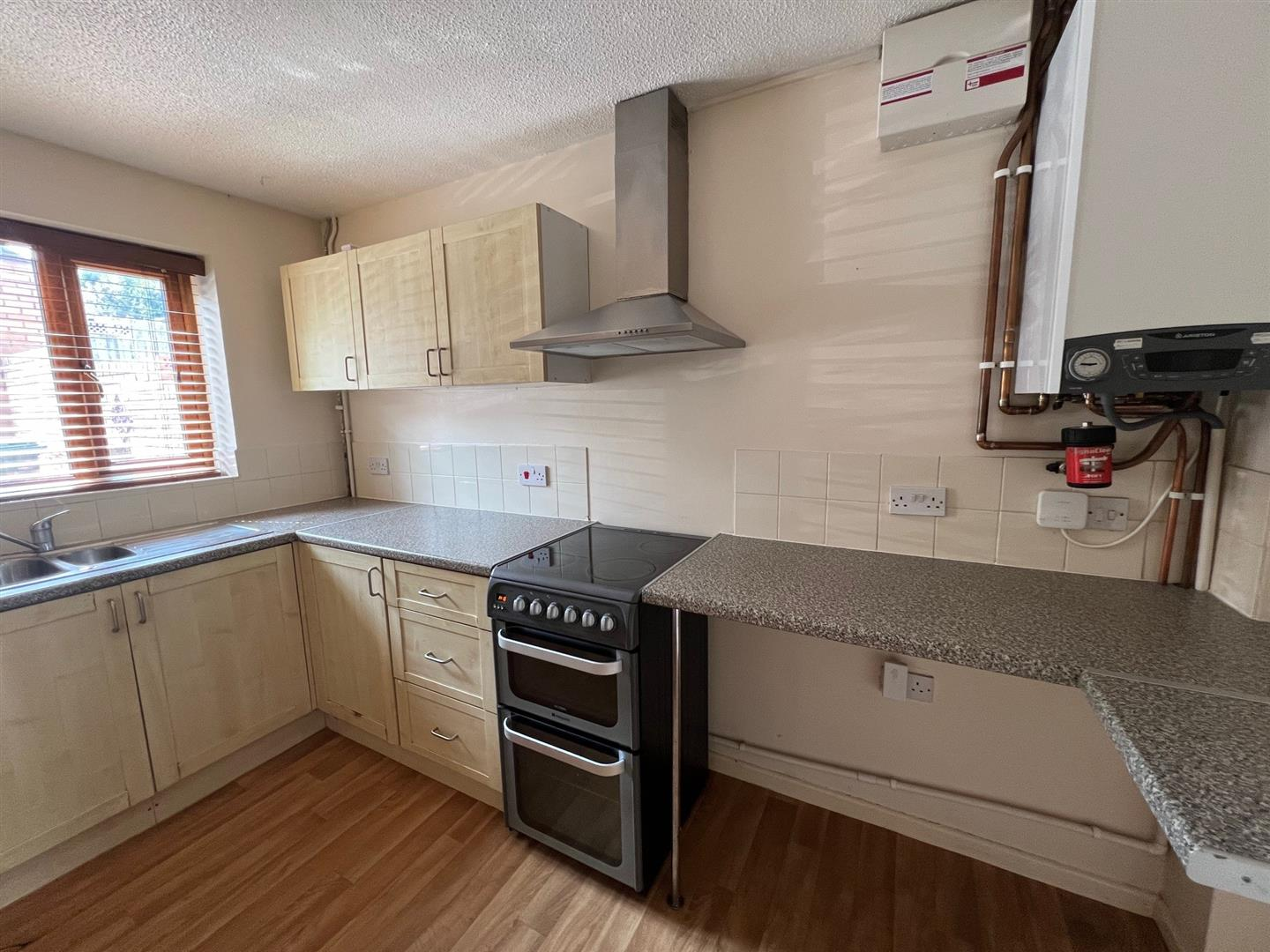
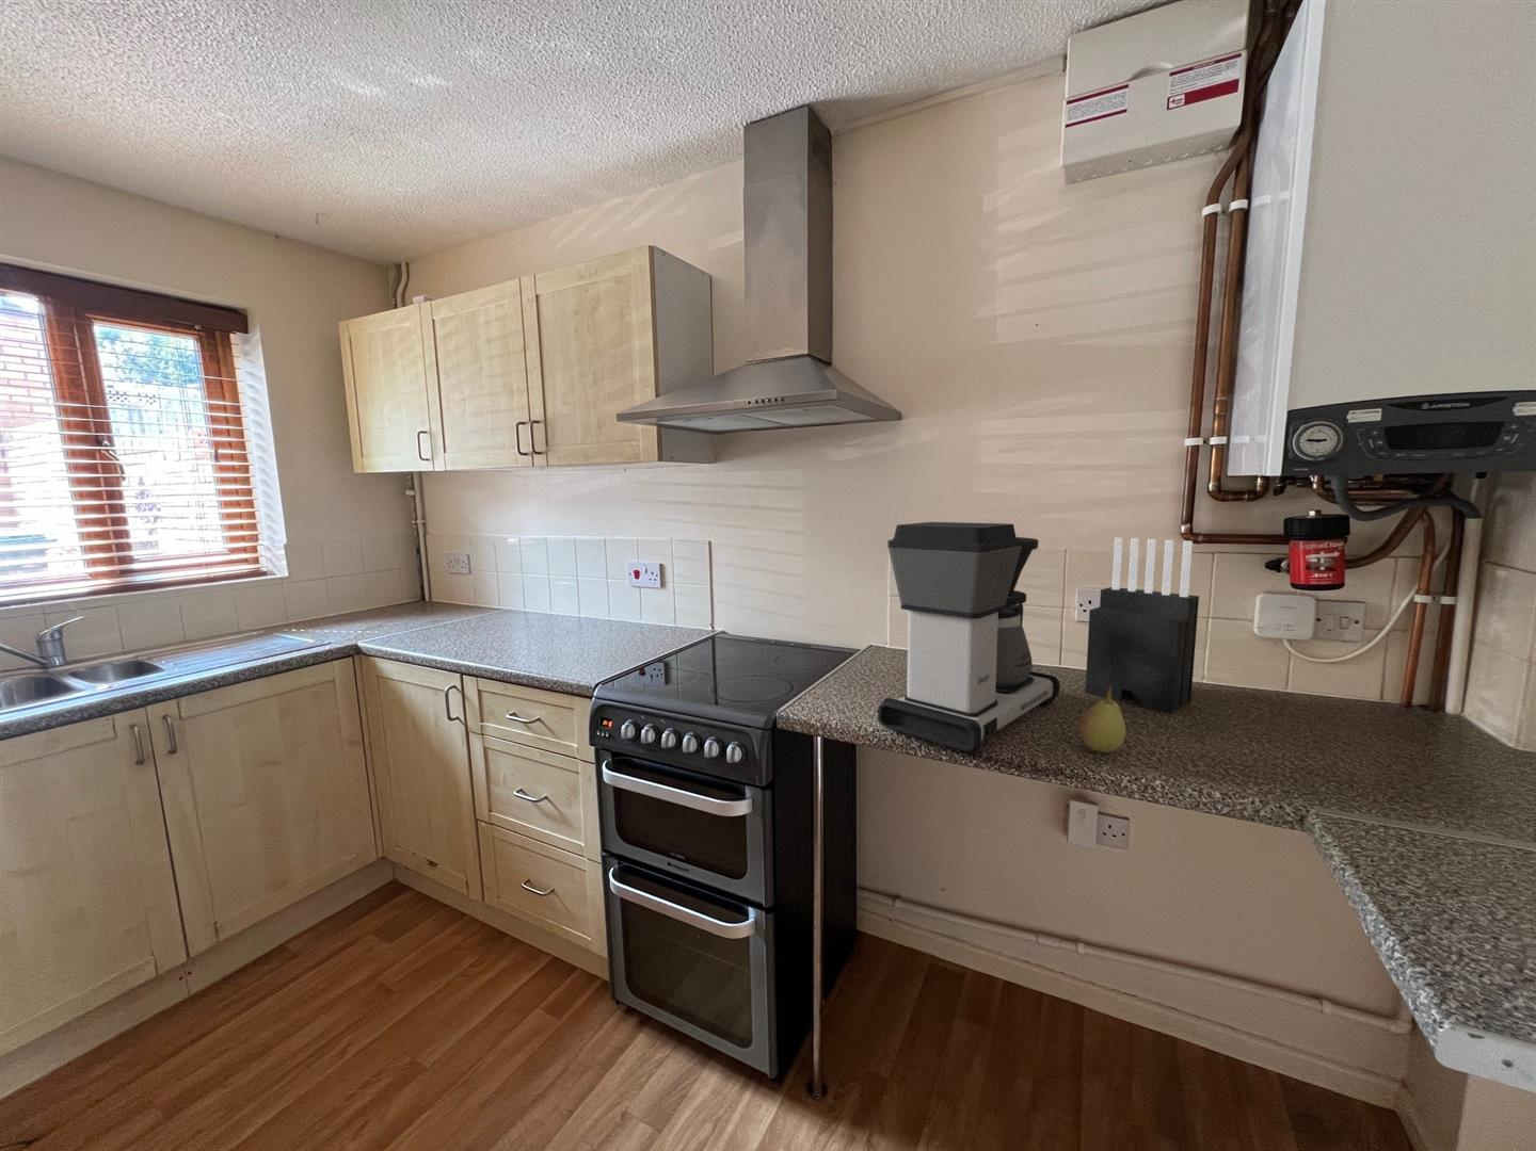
+ knife block (1139, 620)
+ coffee maker (977, 620)
+ fruit (1103, 717)
